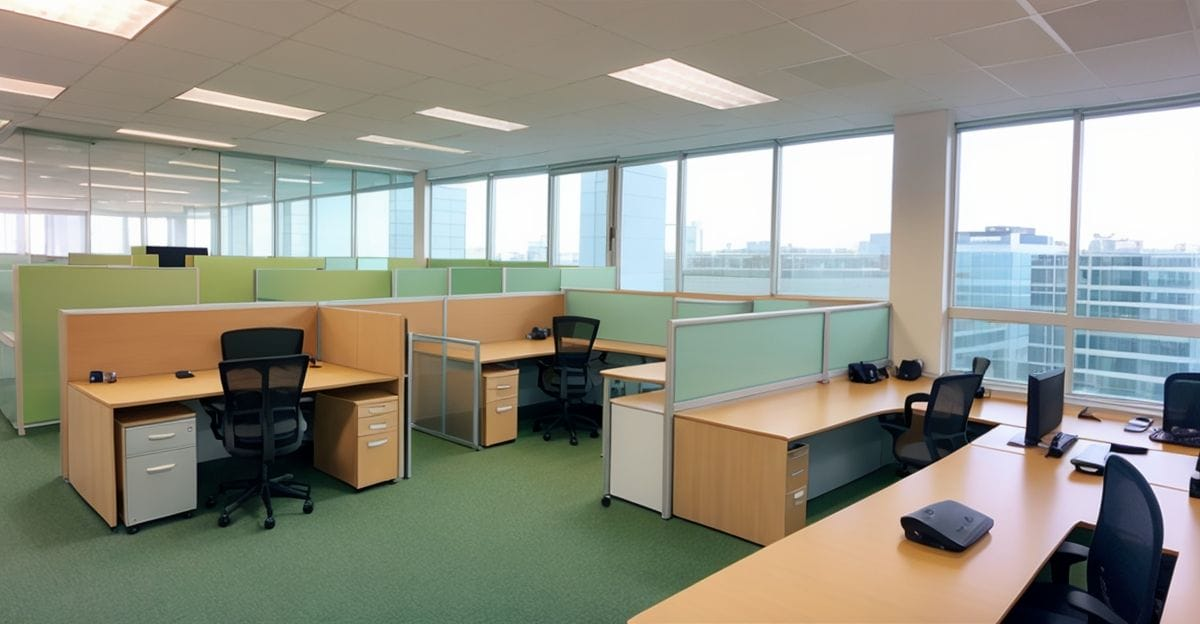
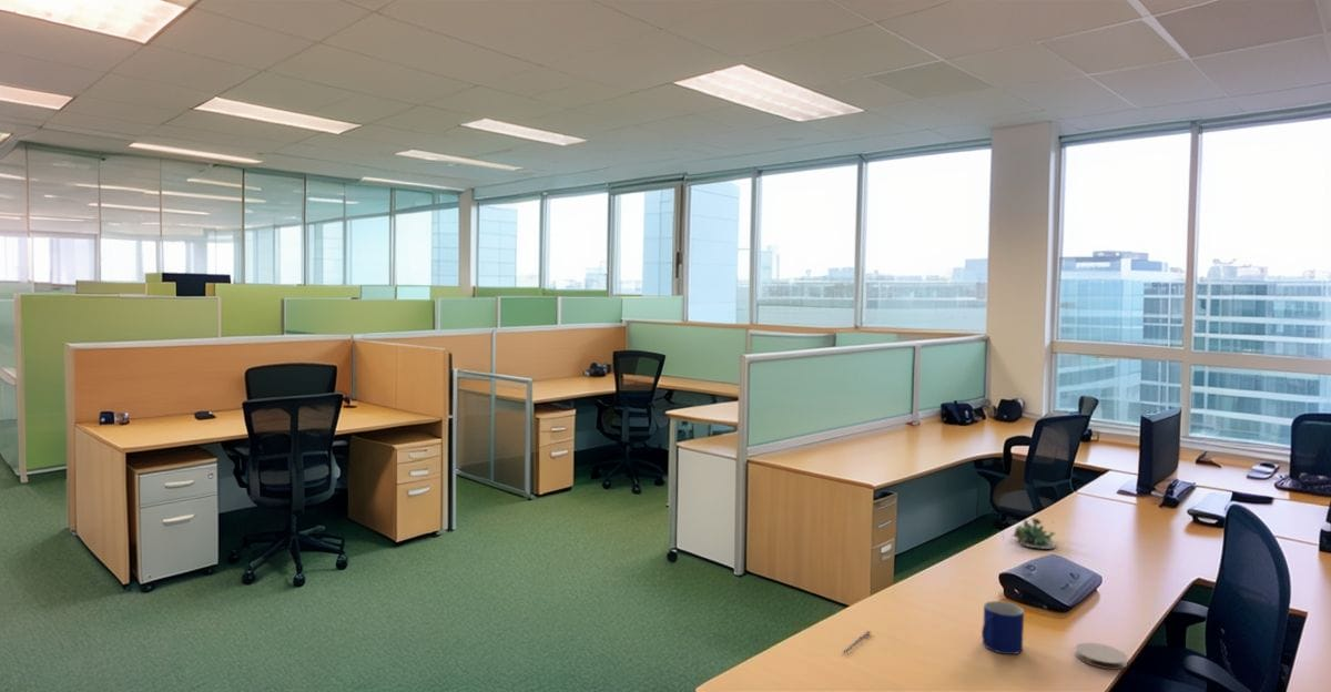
+ succulent plant (1034, 531)
+ coaster (1100, 655)
+ mug (998, 629)
+ pen (856, 641)
